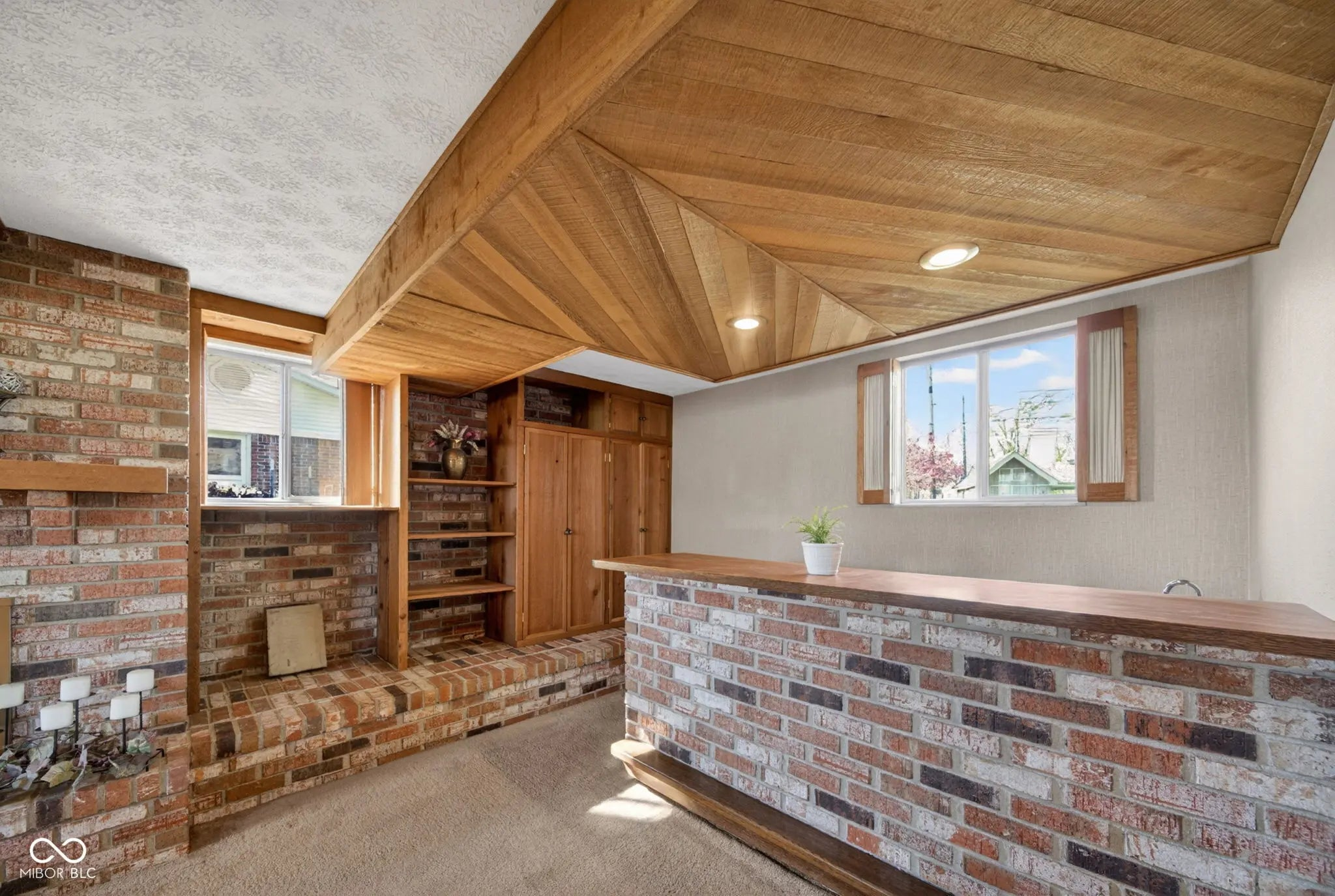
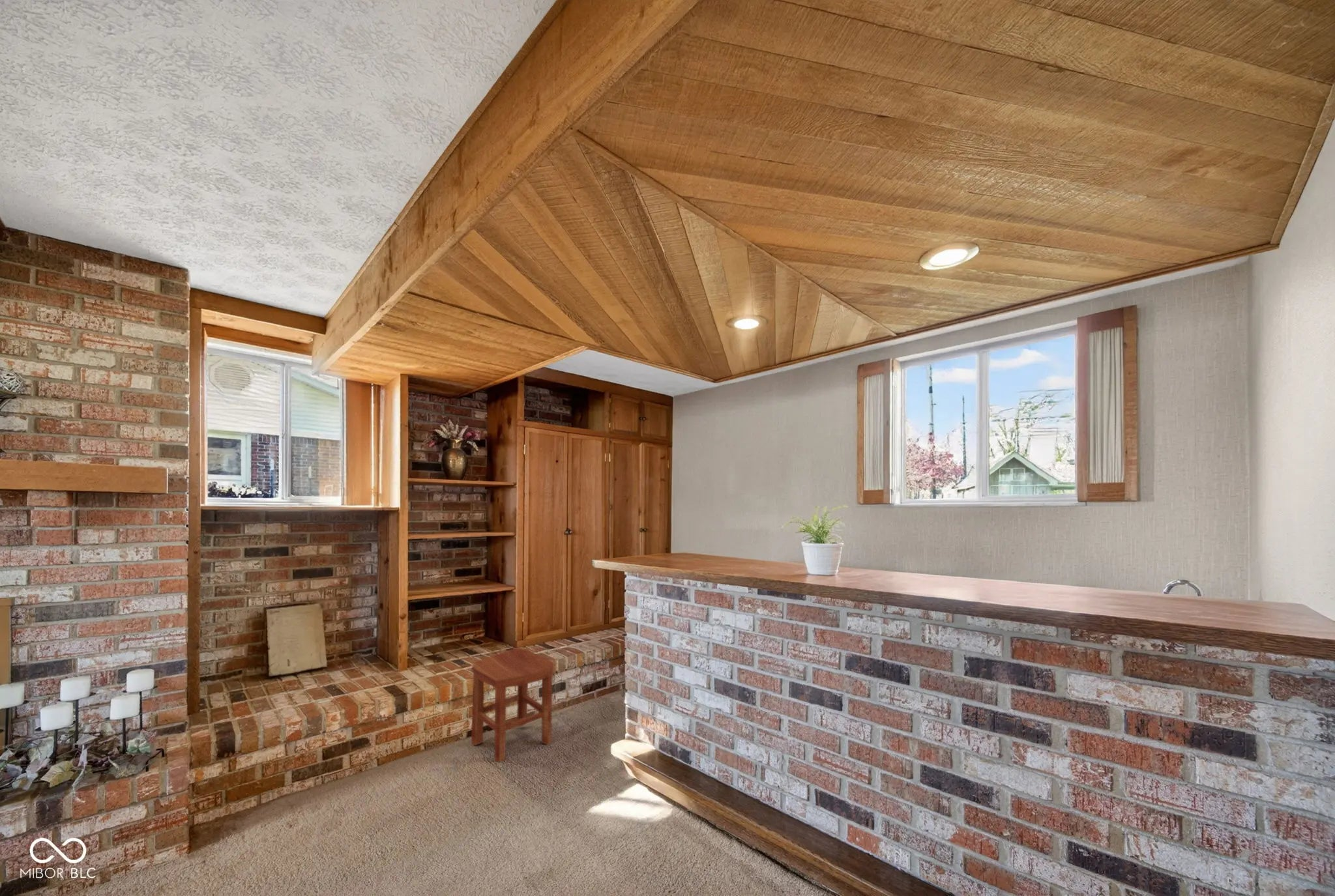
+ stool (512, 702)
